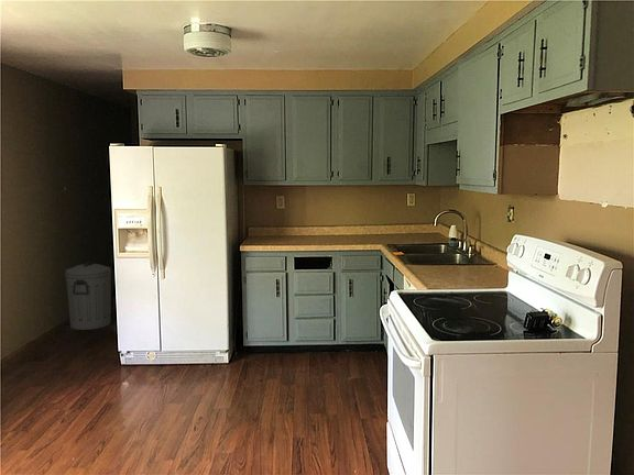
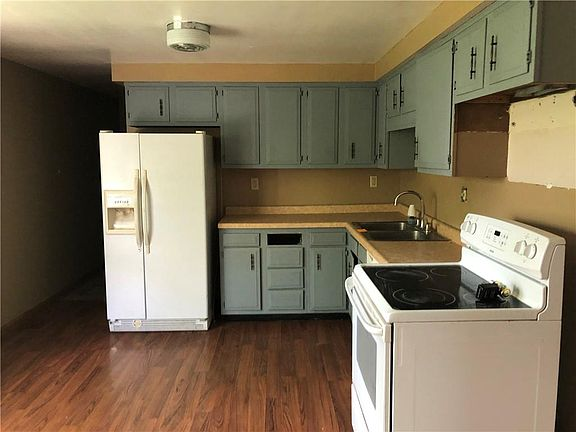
- trash can (89, 294)
